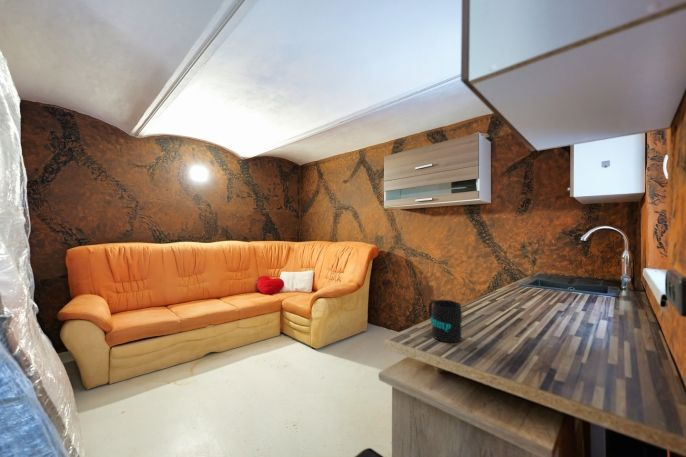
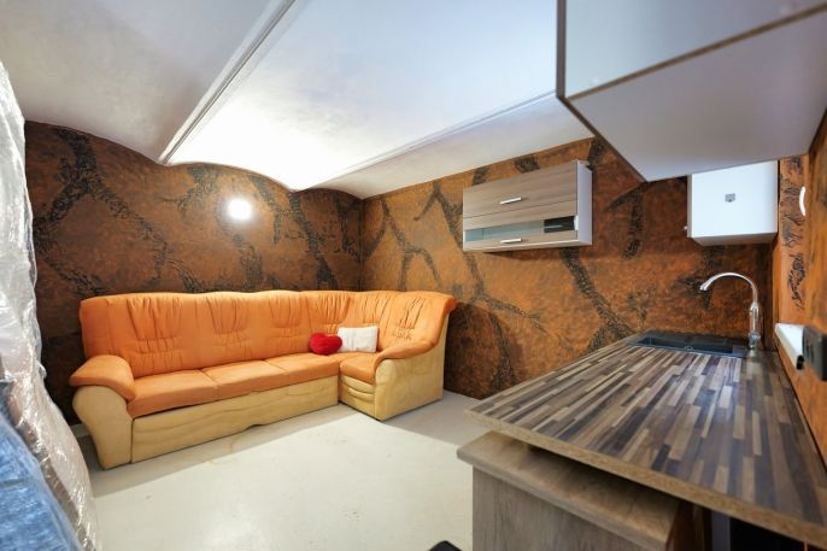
- mug (441, 318)
